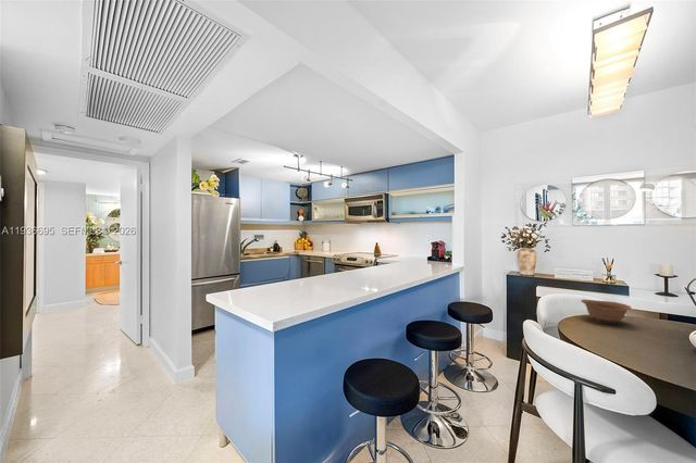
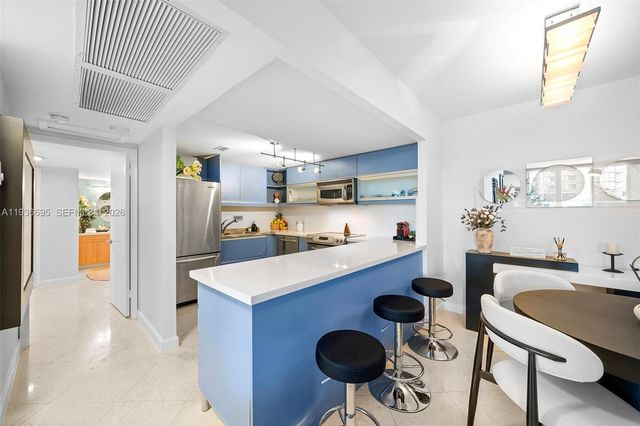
- bowl (605, 312)
